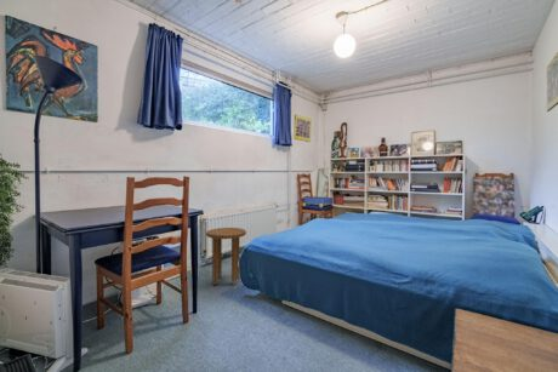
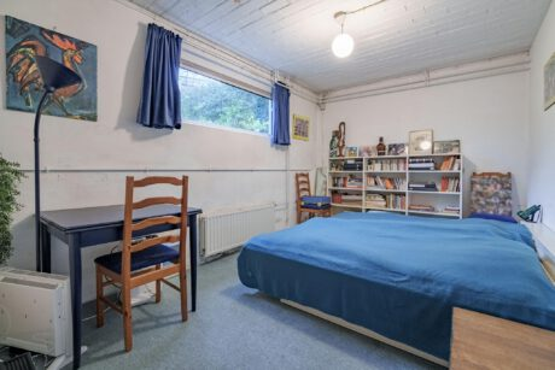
- side table (221, 256)
